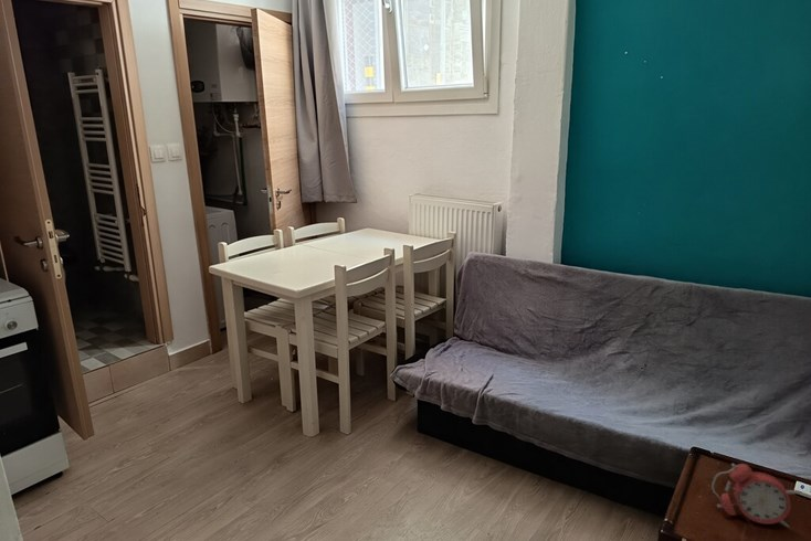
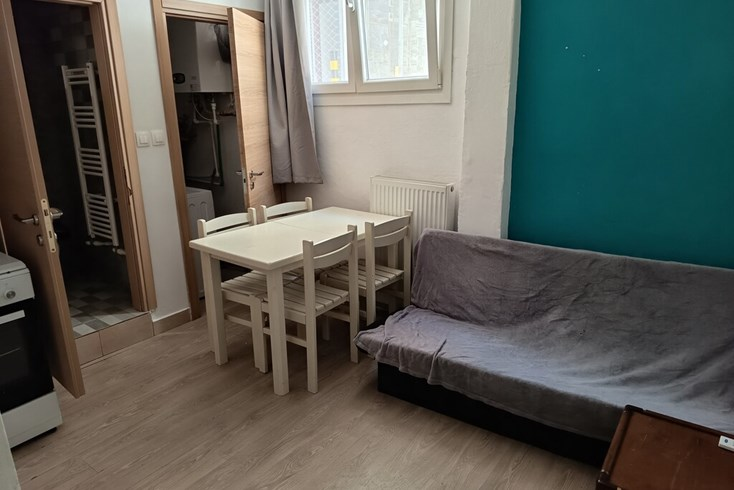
- alarm clock (755, 492)
